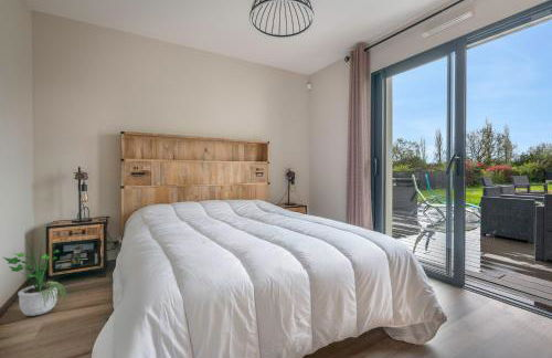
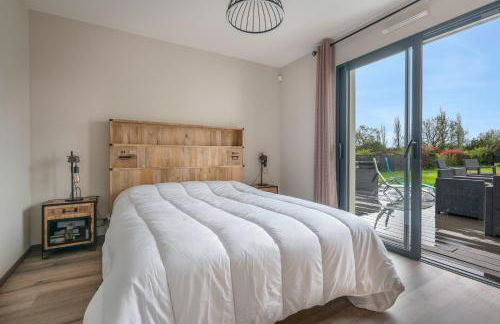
- potted plant (41, 268)
